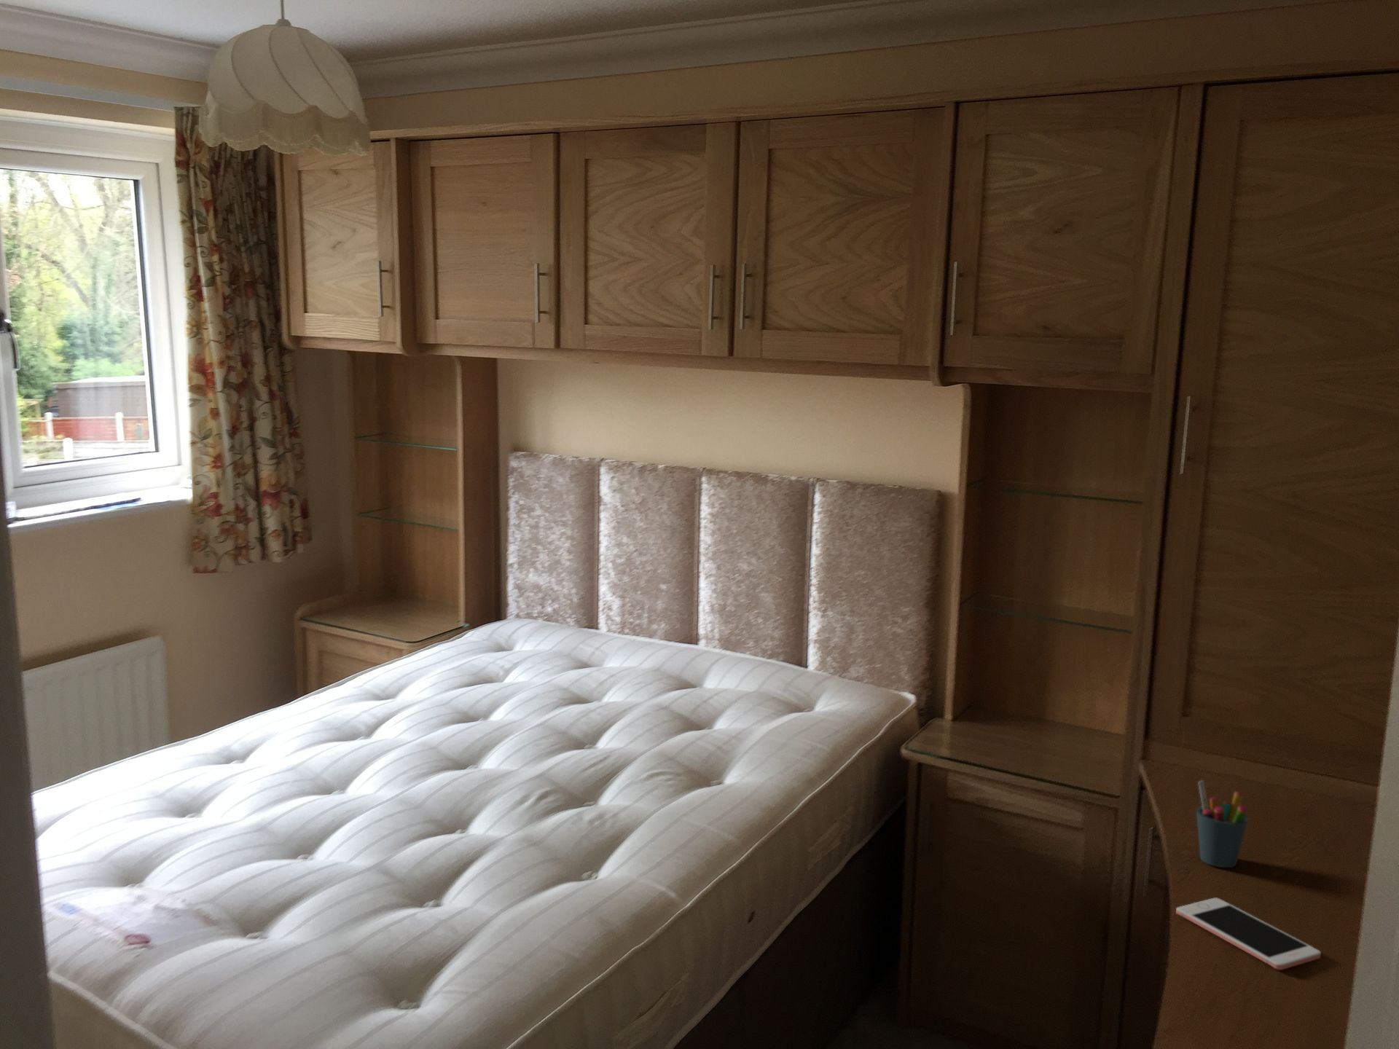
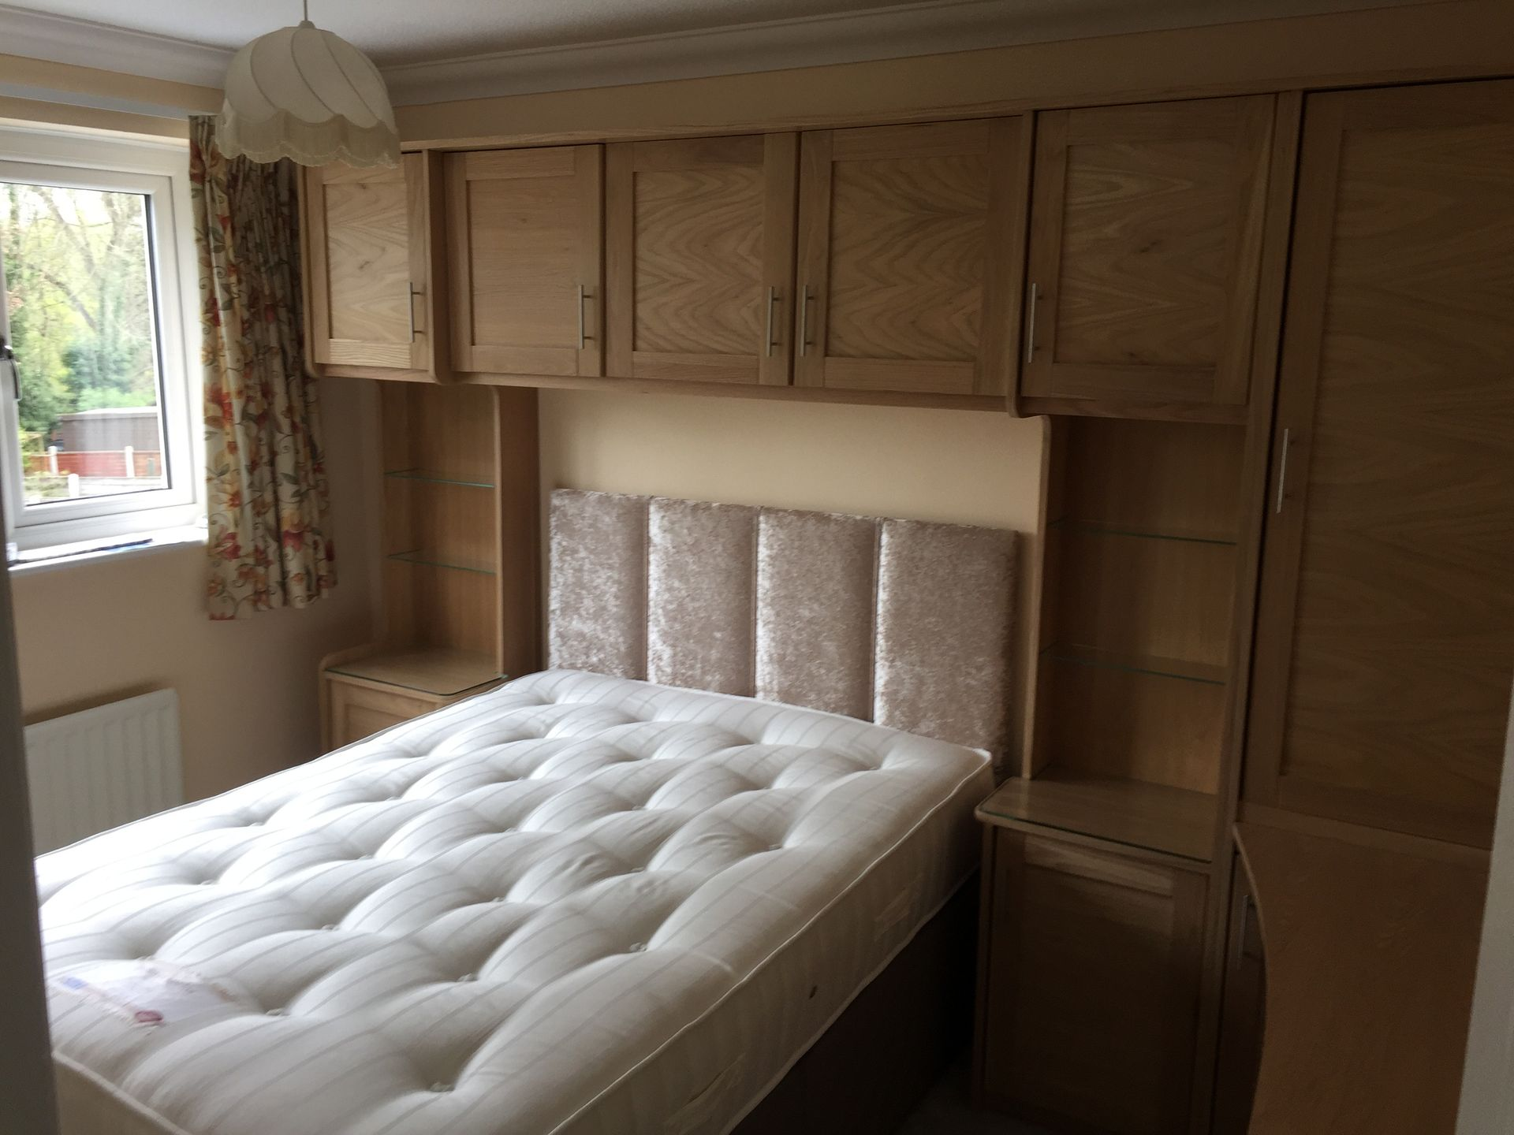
- pen holder (1222, 824)
- cell phone (1245, 932)
